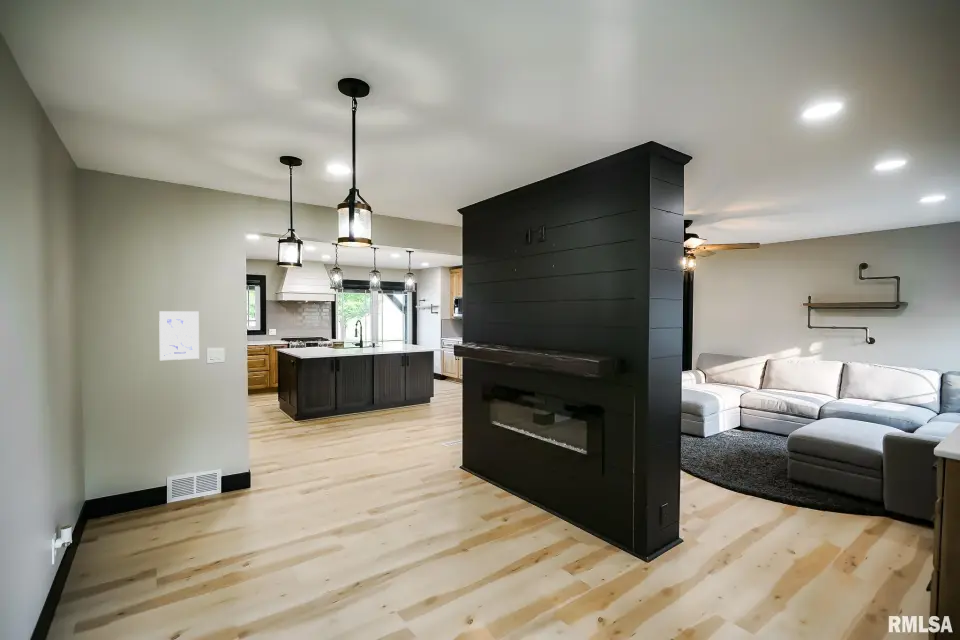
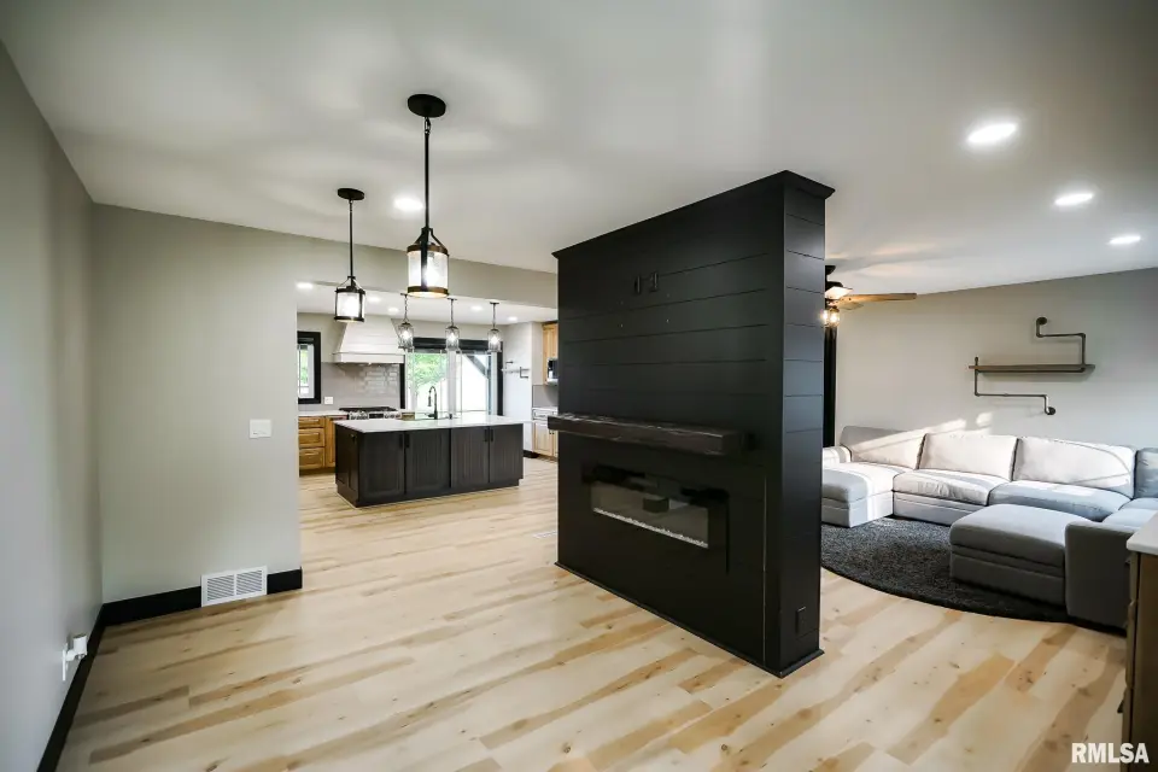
- wall art (179, 335)
